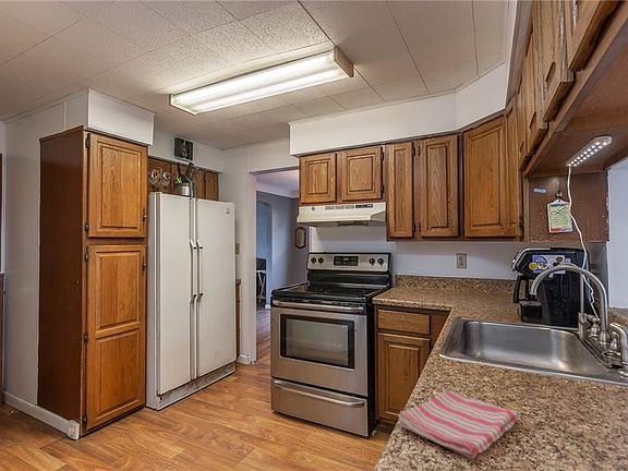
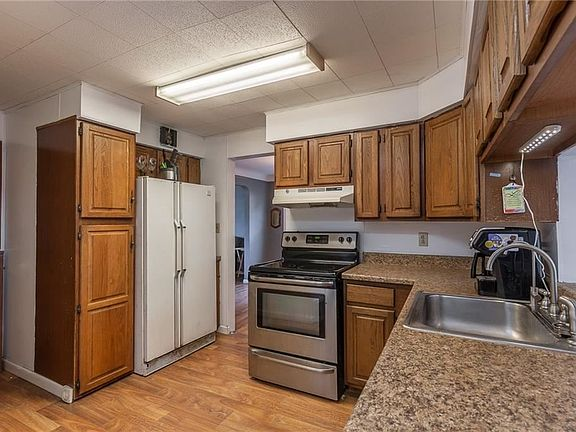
- dish towel (459, 416)
